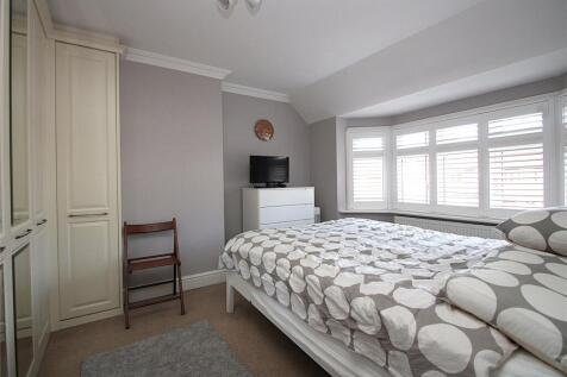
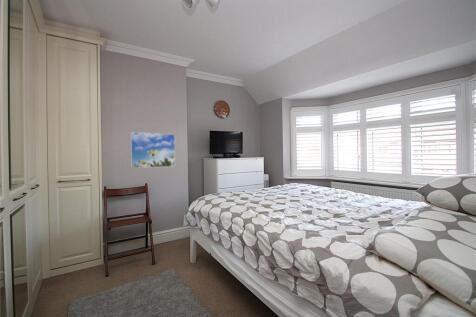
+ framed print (154, 150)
